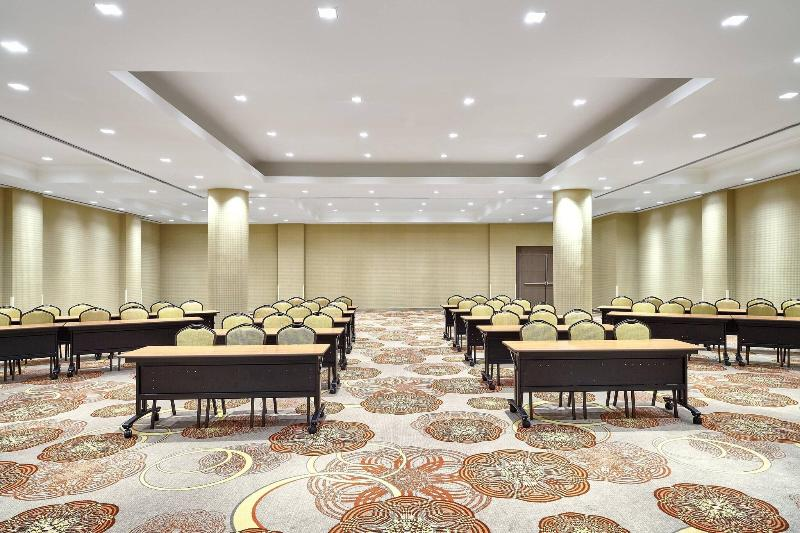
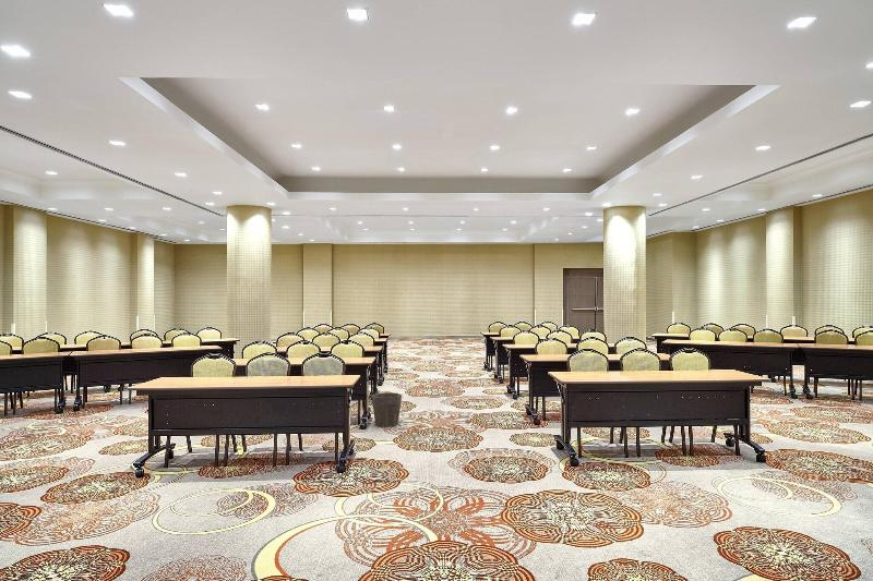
+ waste bin (386, 409)
